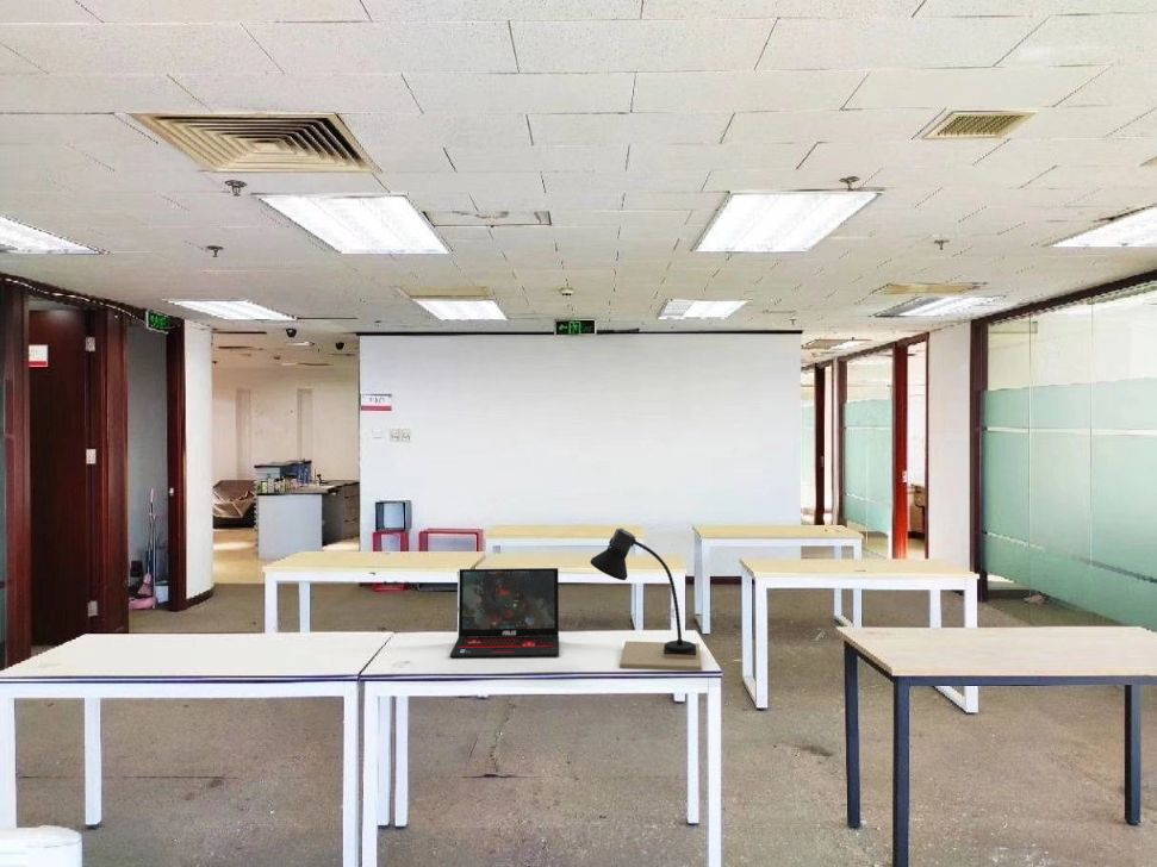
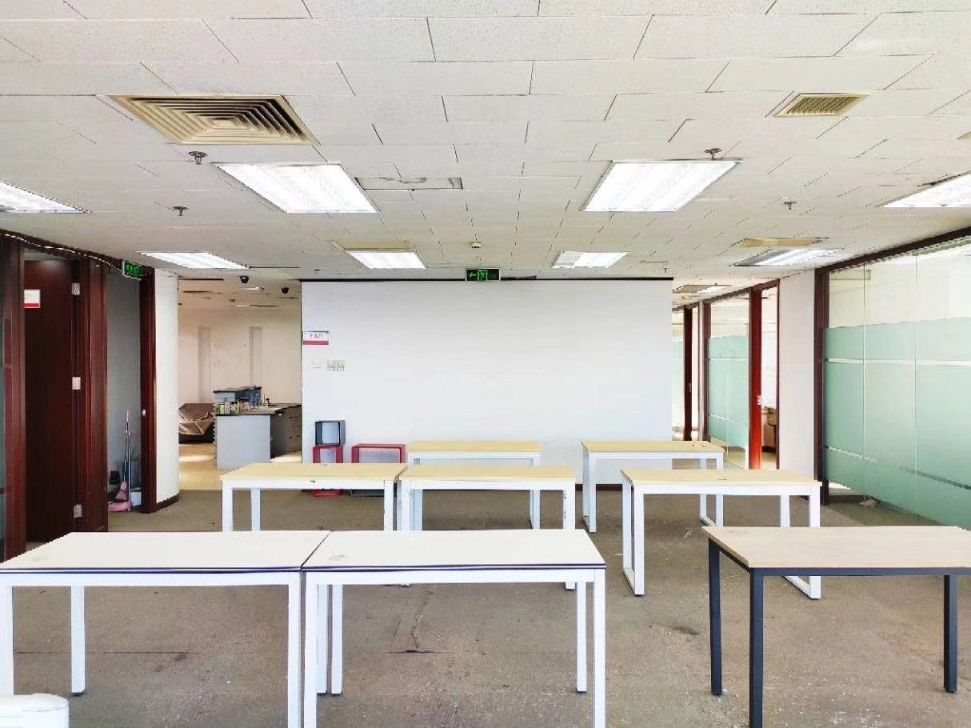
- desk lamp (626, 578)
- laptop (506, 611)
